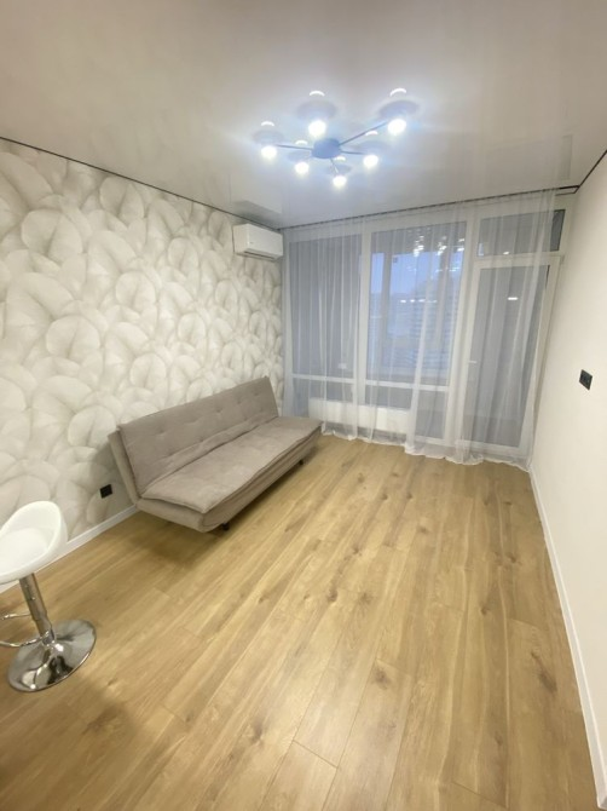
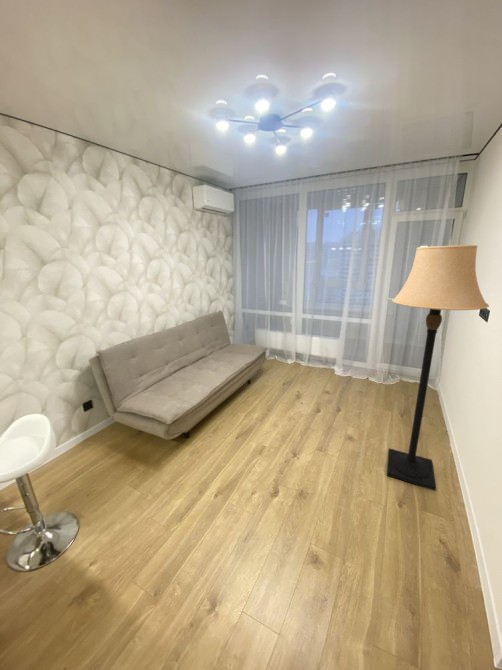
+ lamp (425, 370)
